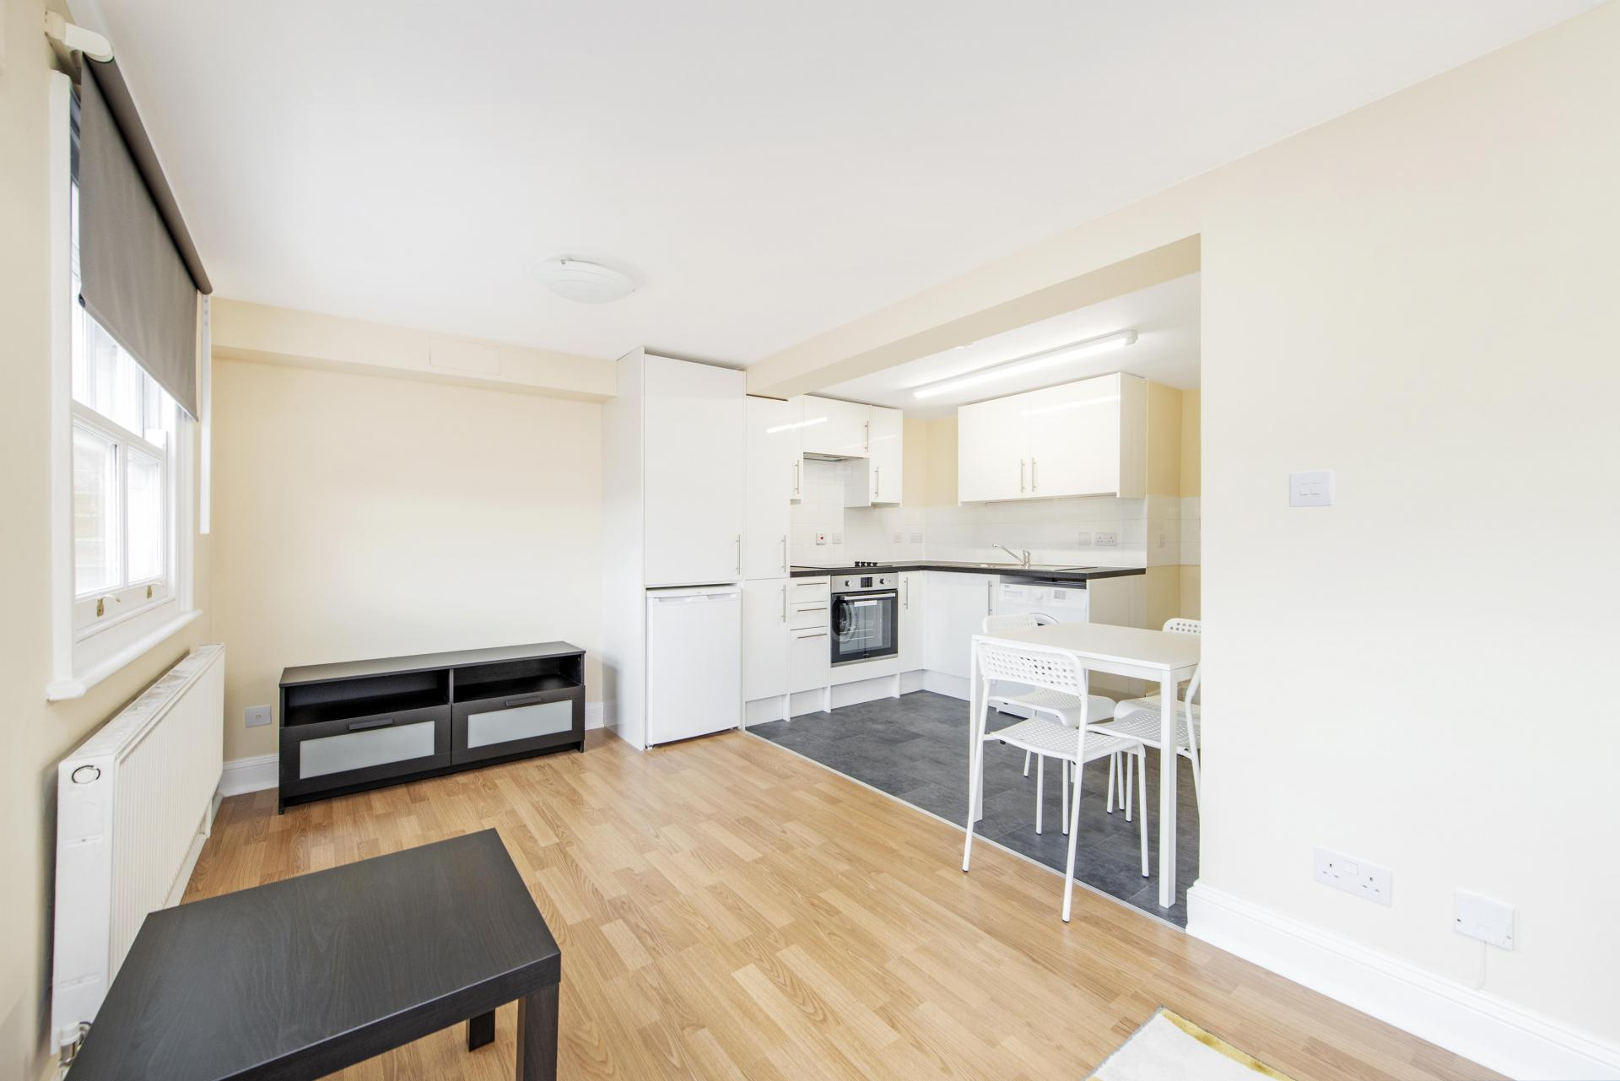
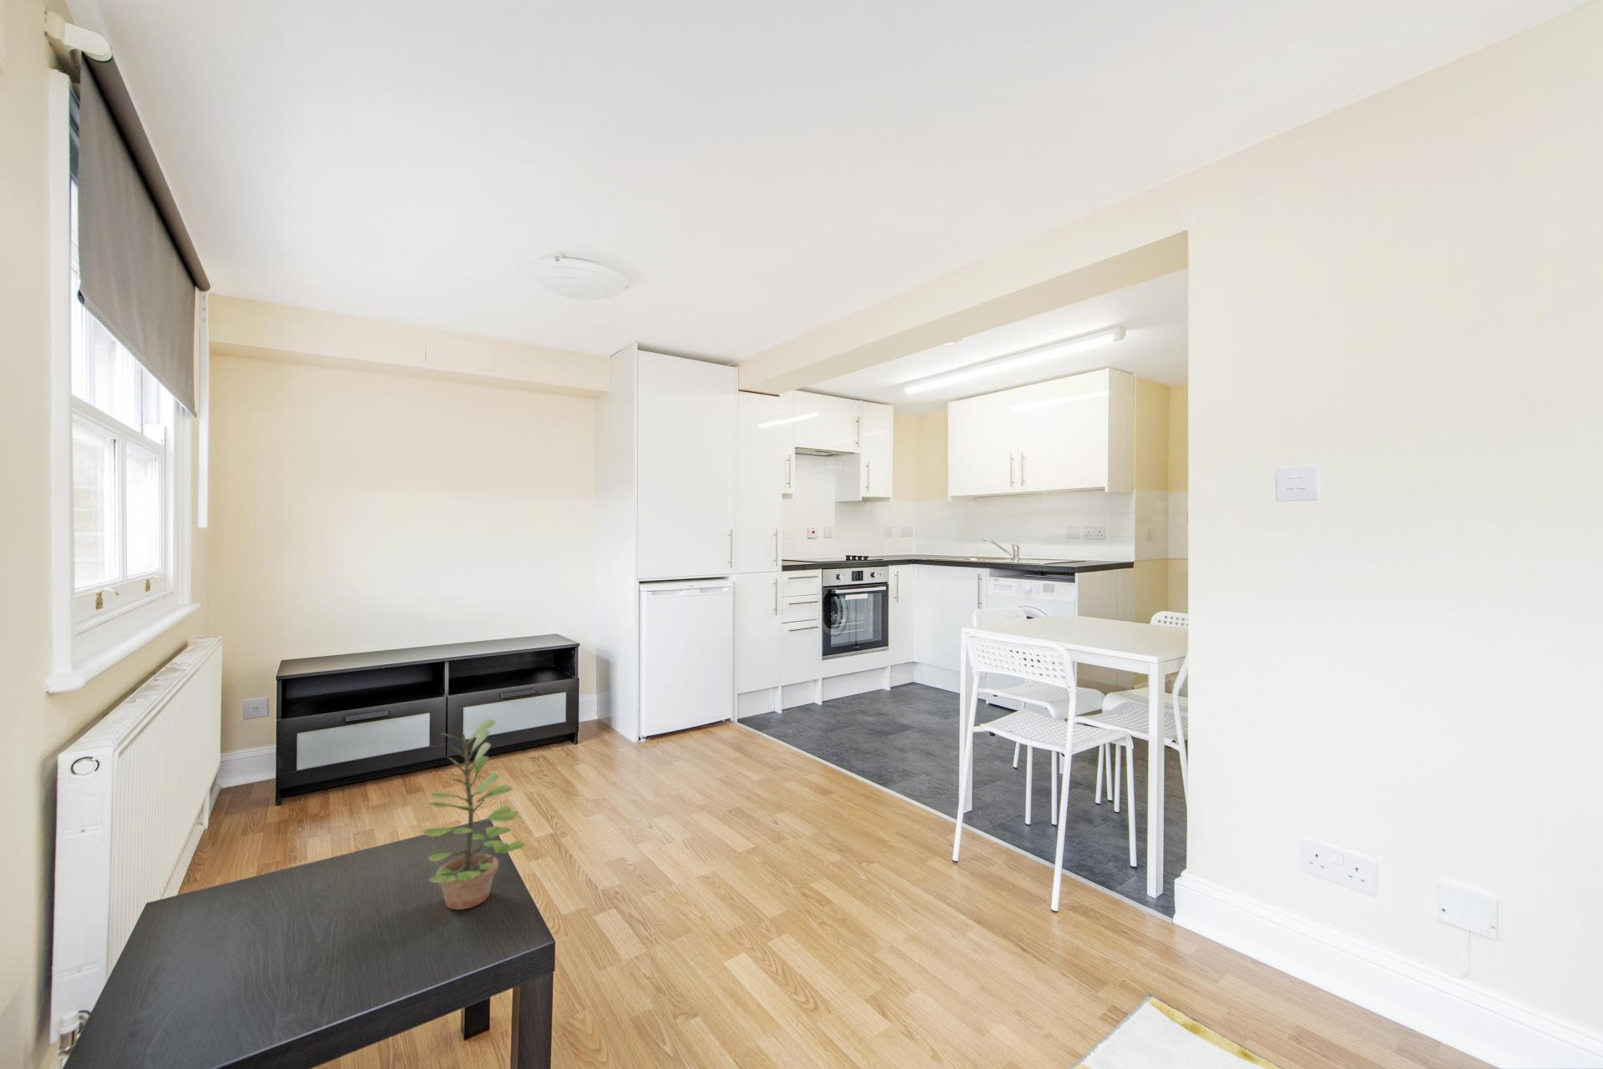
+ plant (476, 809)
